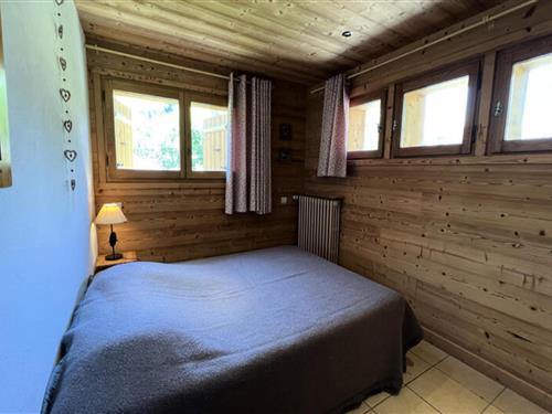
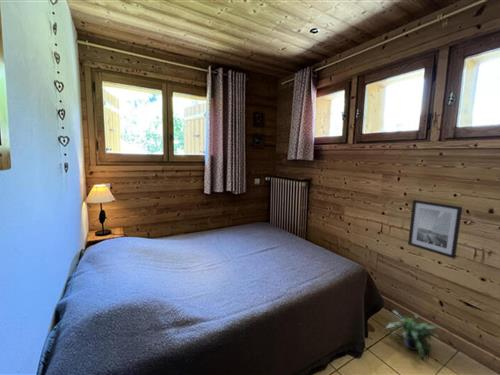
+ potted plant (411, 331)
+ wall art (432, 227)
